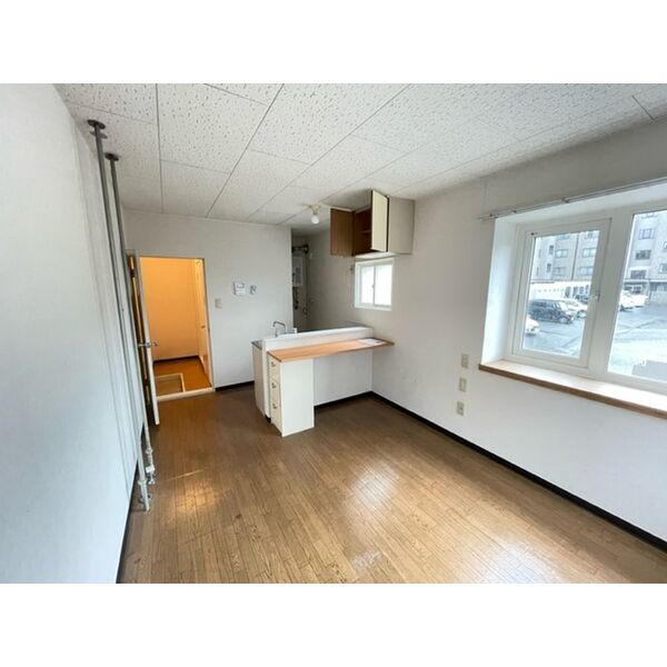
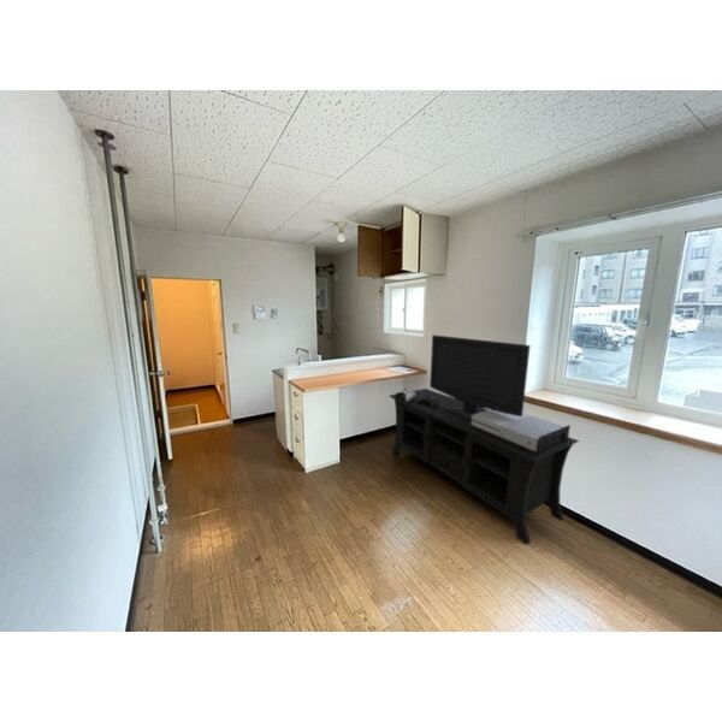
+ media console (463, 412)
